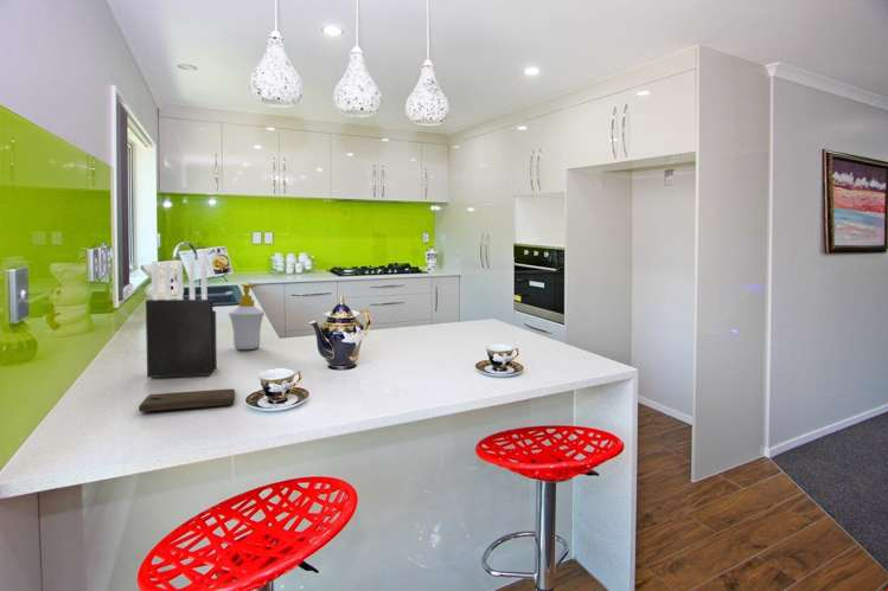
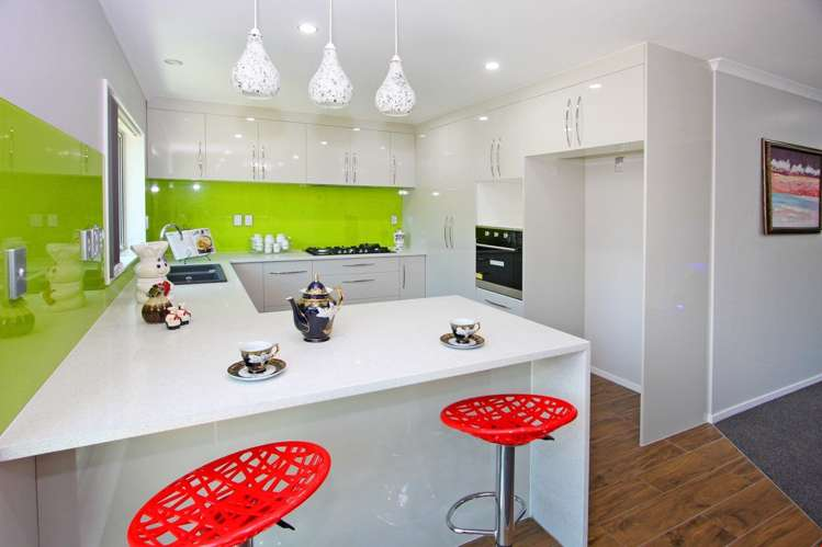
- knife block (183, 317)
- soap bottle (247, 316)
- cutting board (190, 399)
